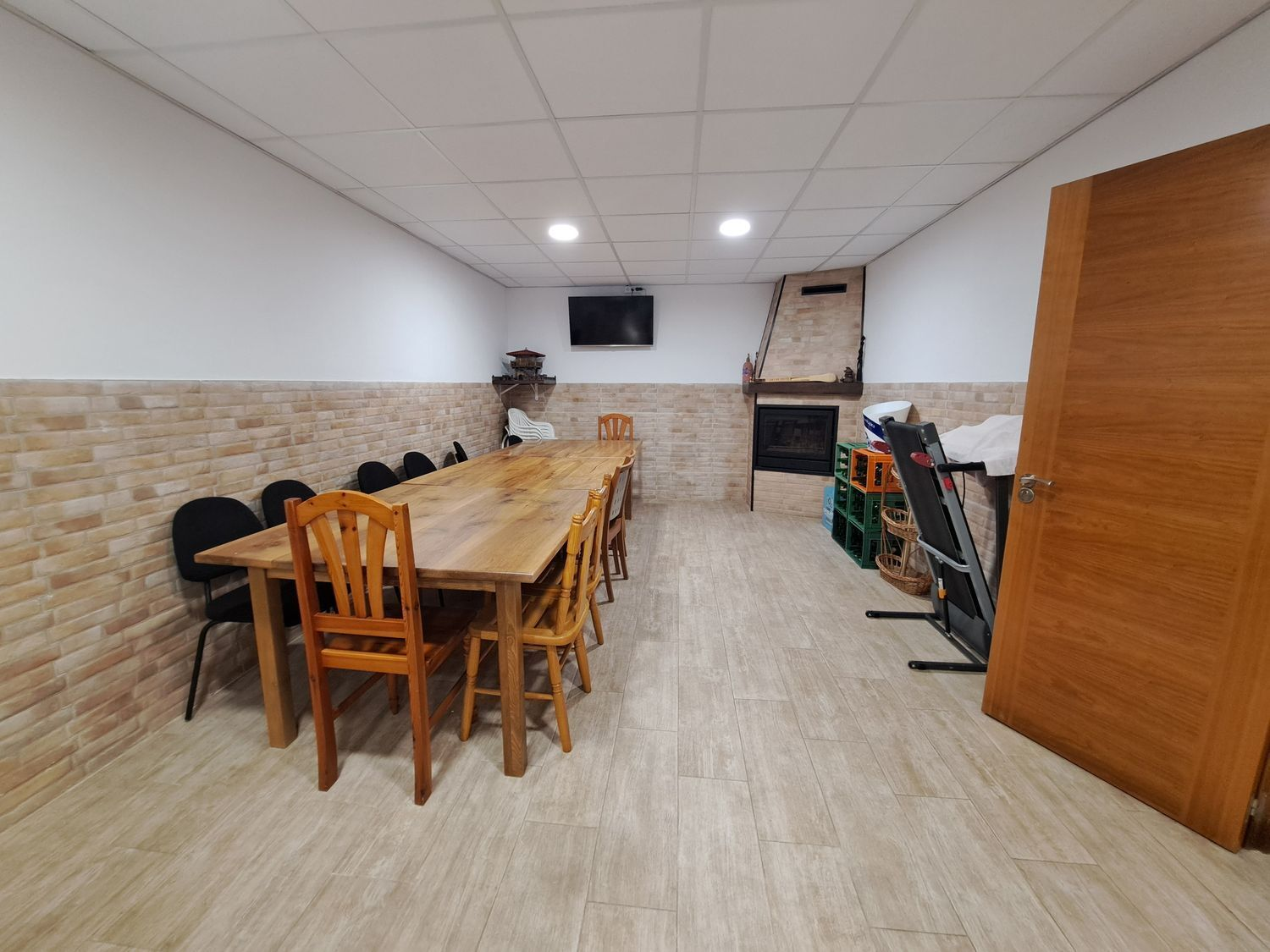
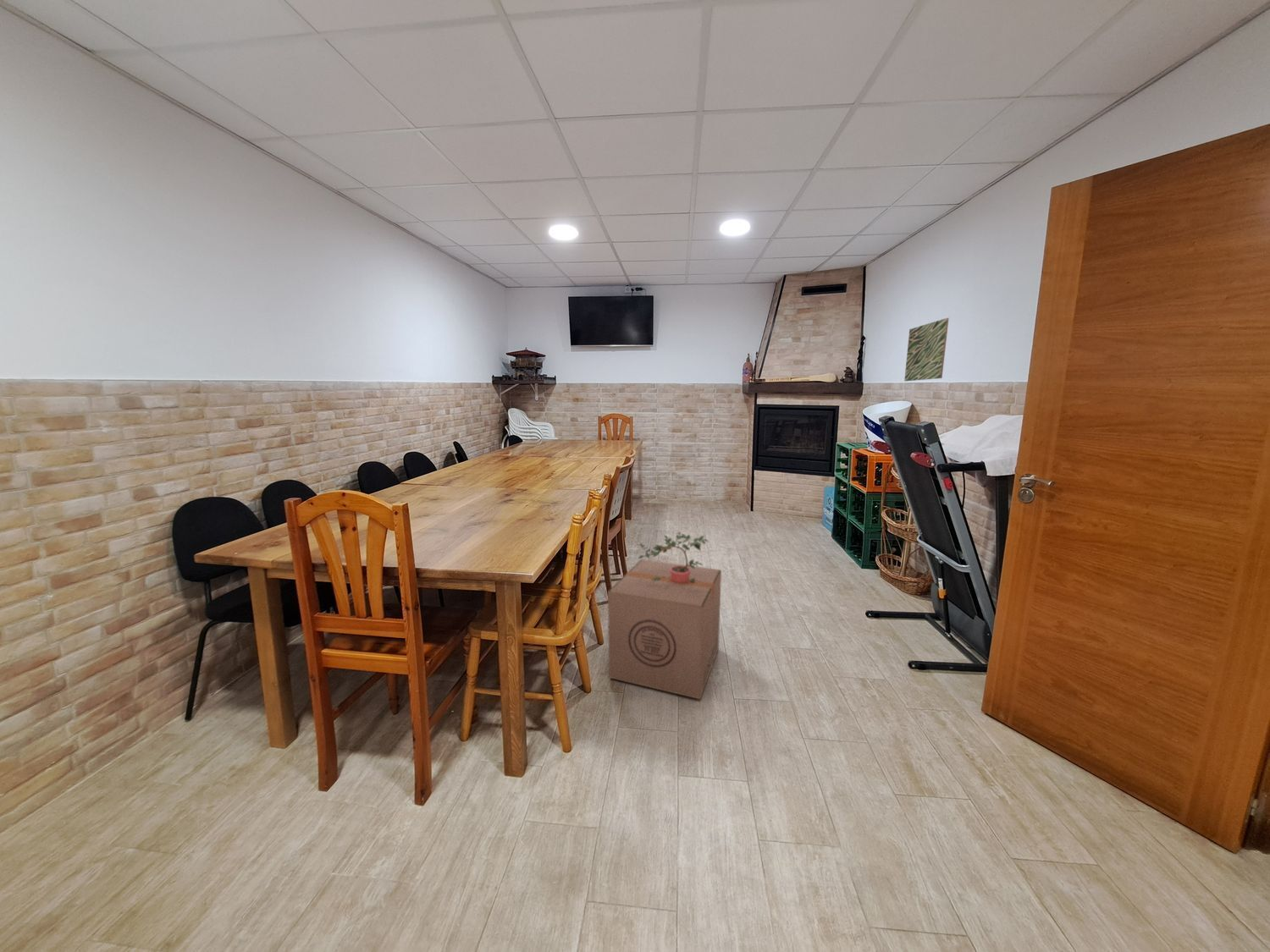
+ wall art (925, 352)
+ cardboard box (667, 621)
+ potted plant (670, 548)
